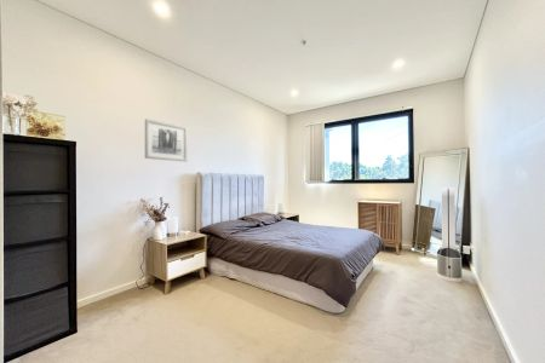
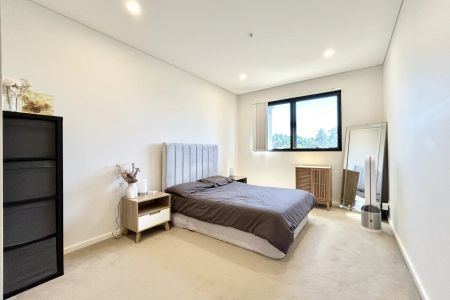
- wall art (167, 142)
